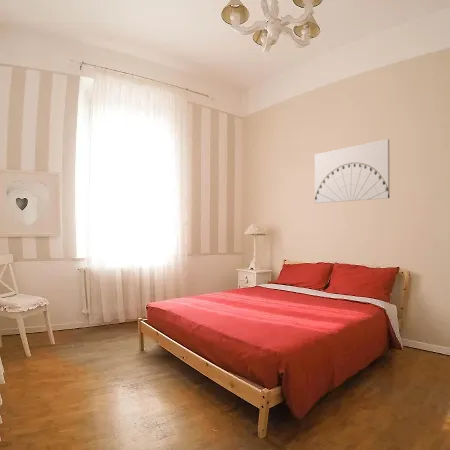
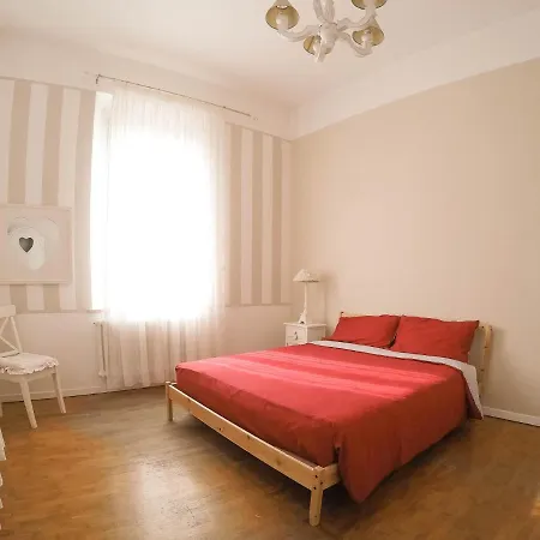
- wall art (348, 174)
